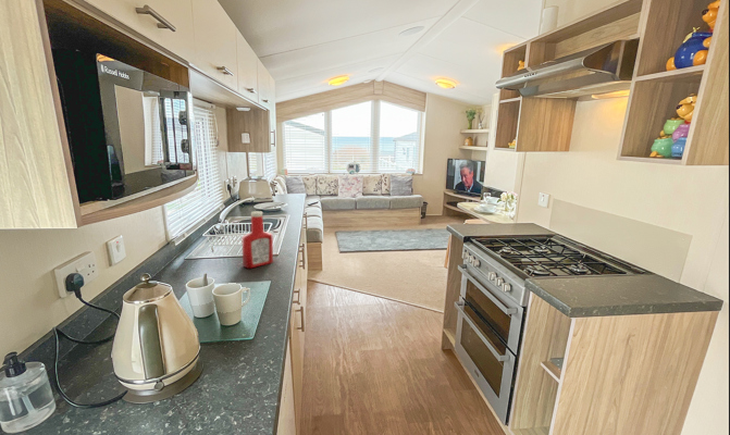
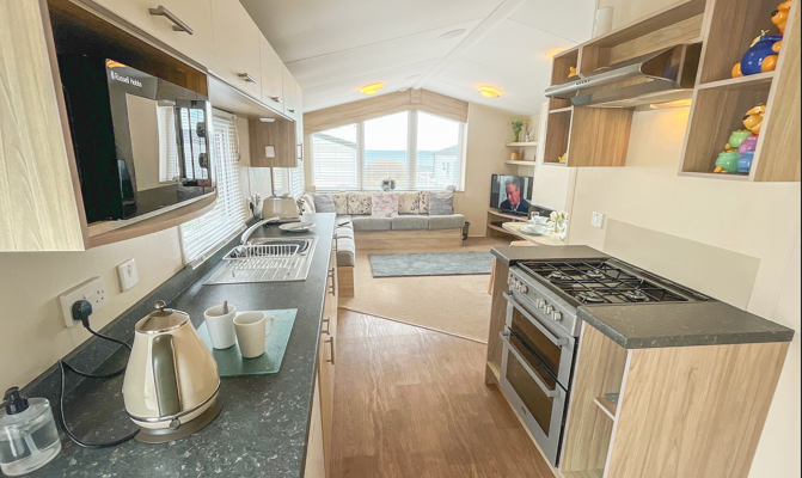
- soap bottle (257, 238)
